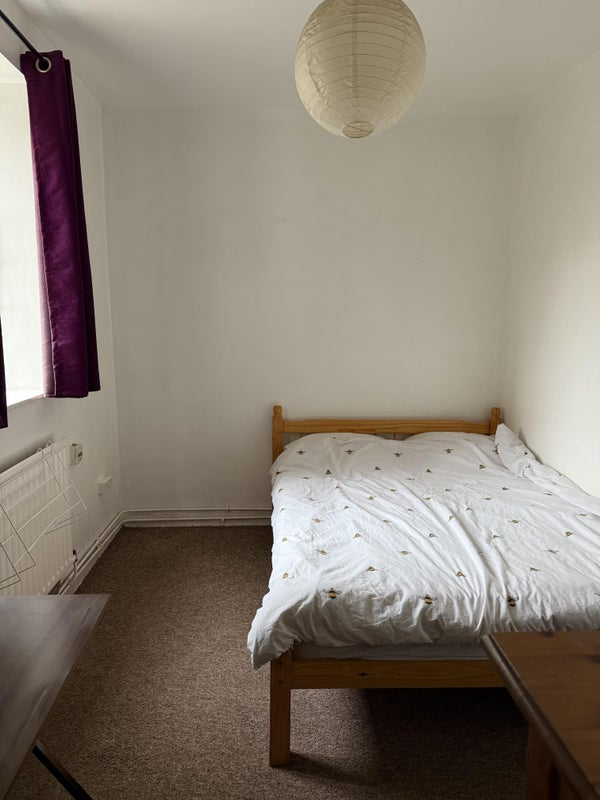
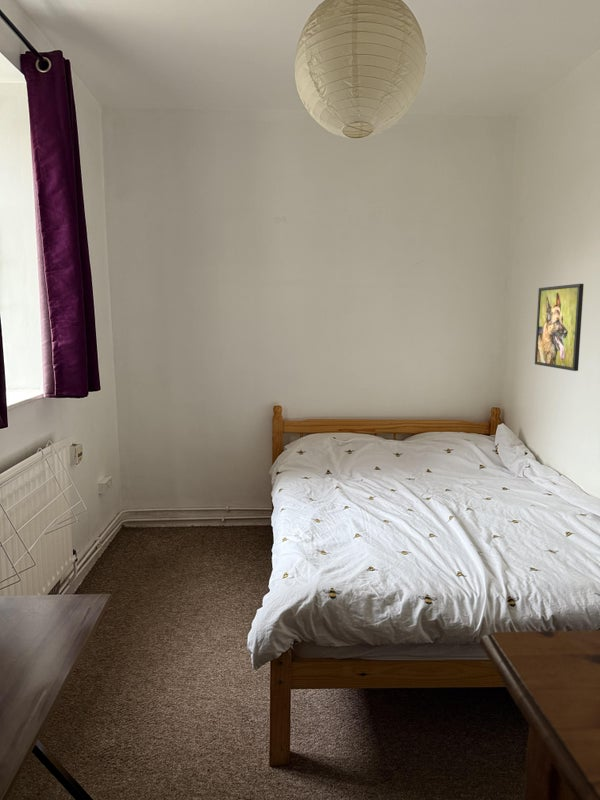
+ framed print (557, 327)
